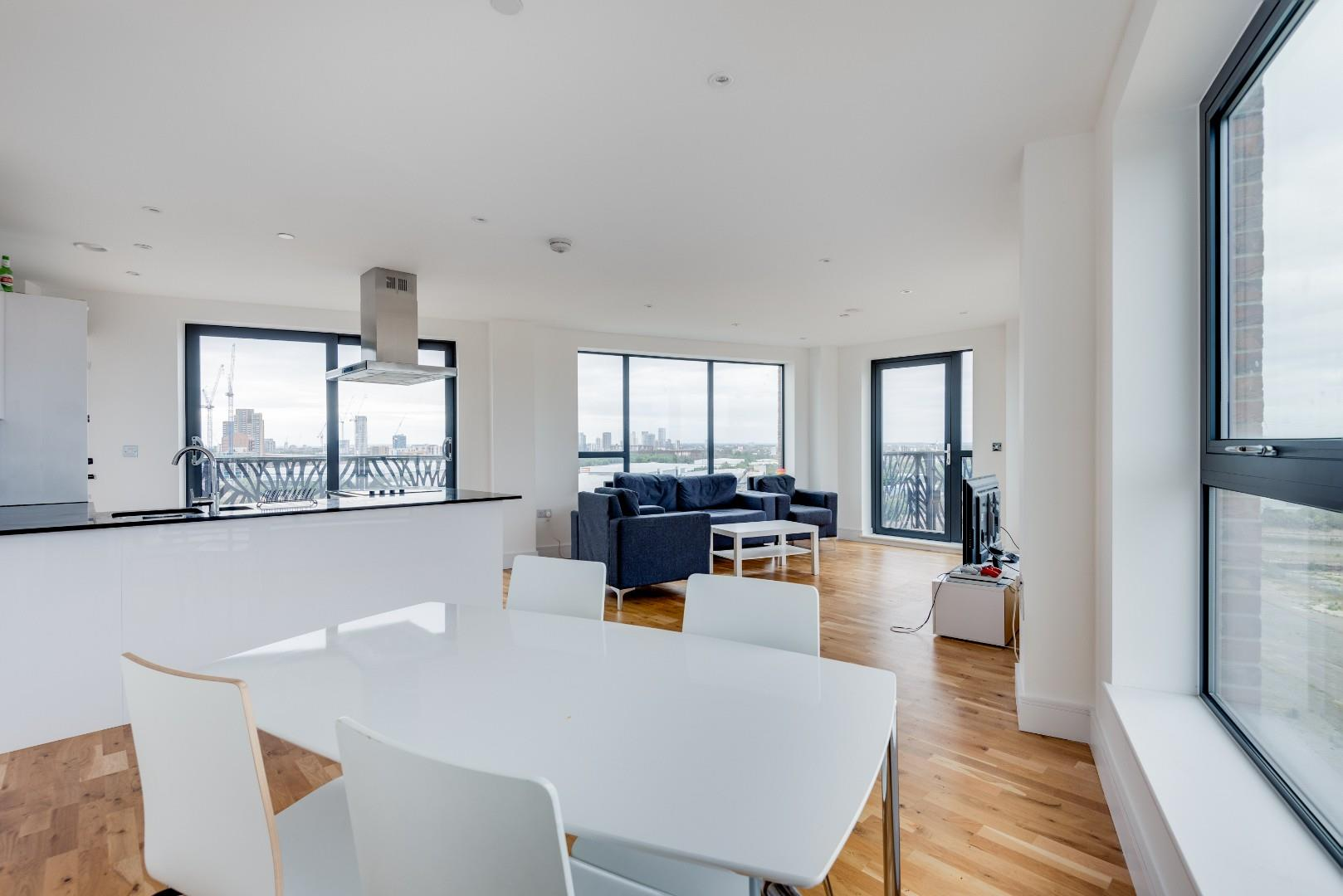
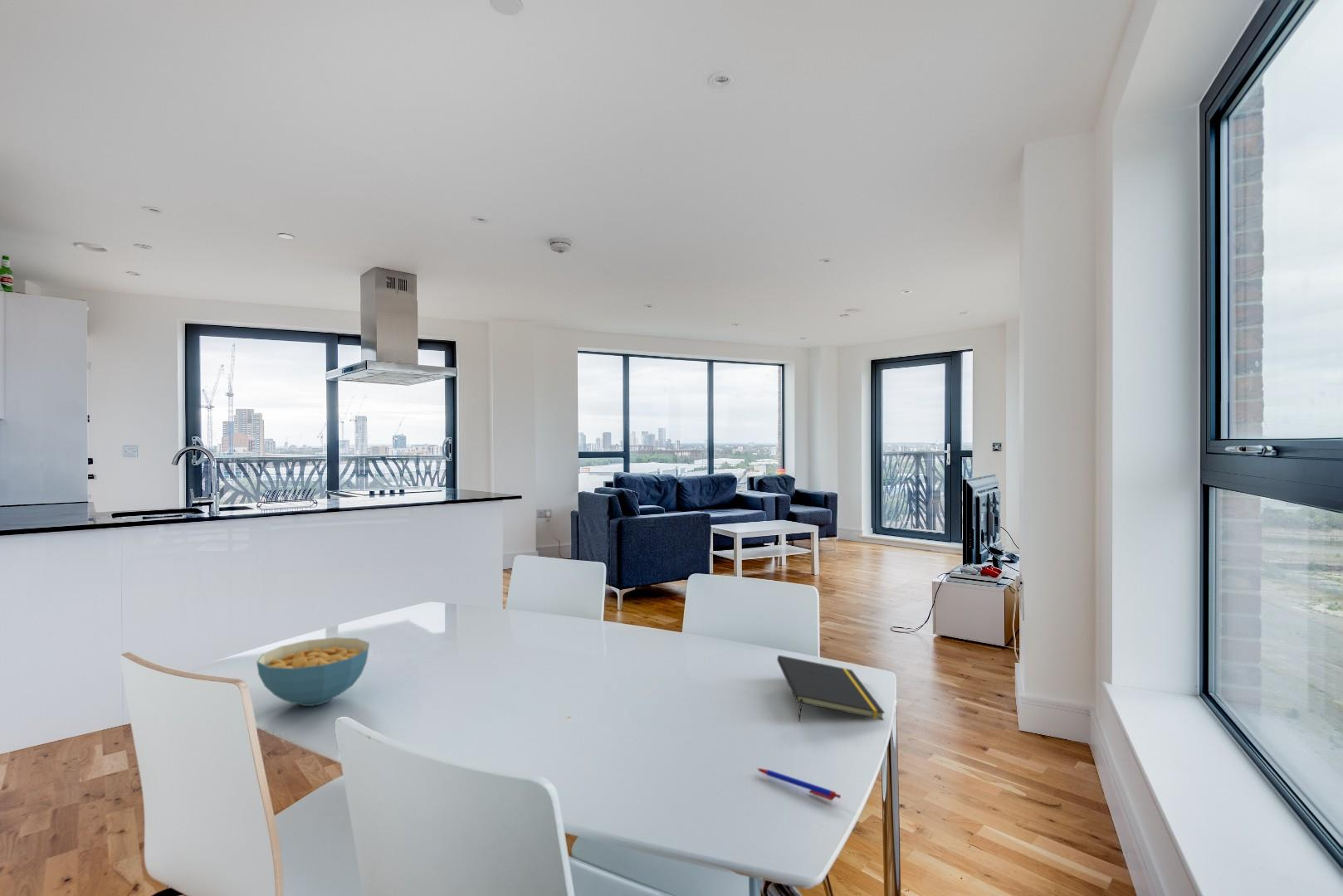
+ pen (796, 782)
+ notepad (826, 684)
+ cereal bowl (315, 675)
